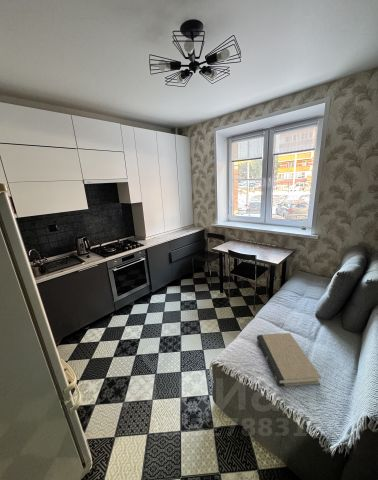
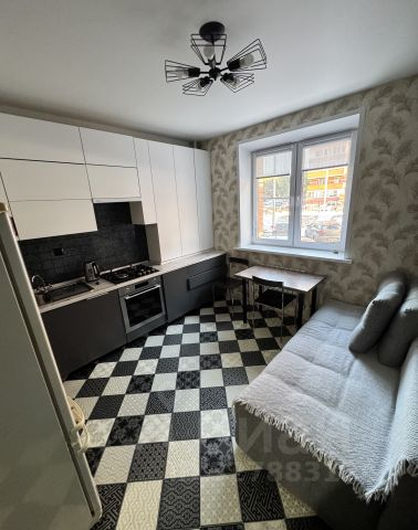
- book (284, 356)
